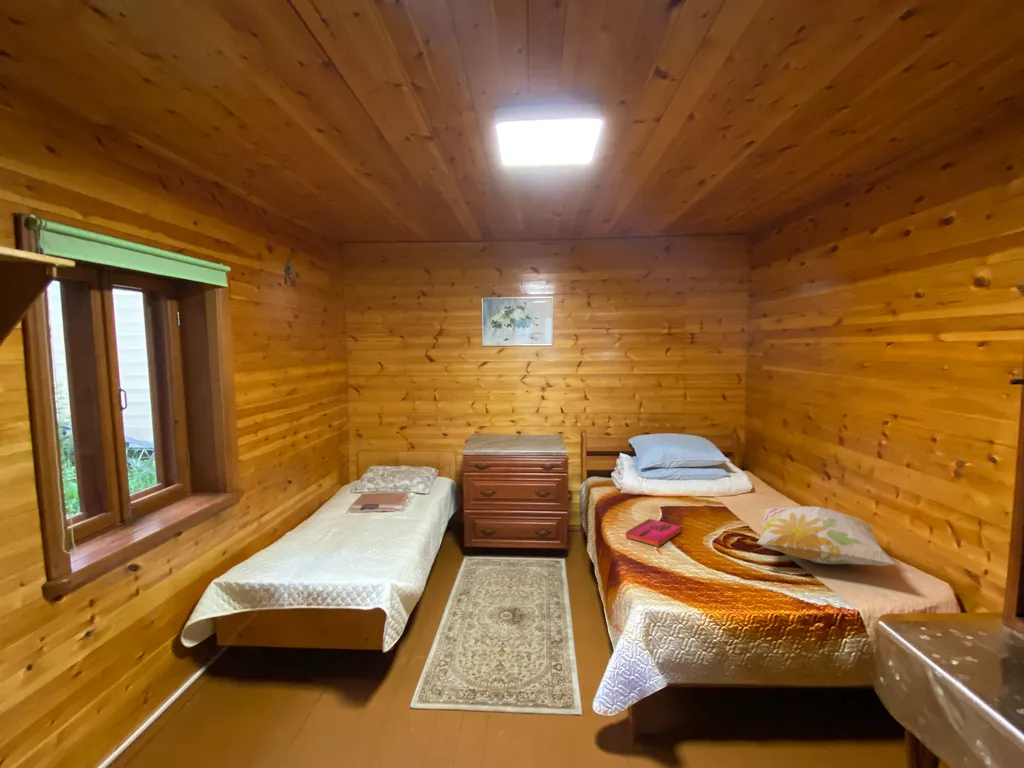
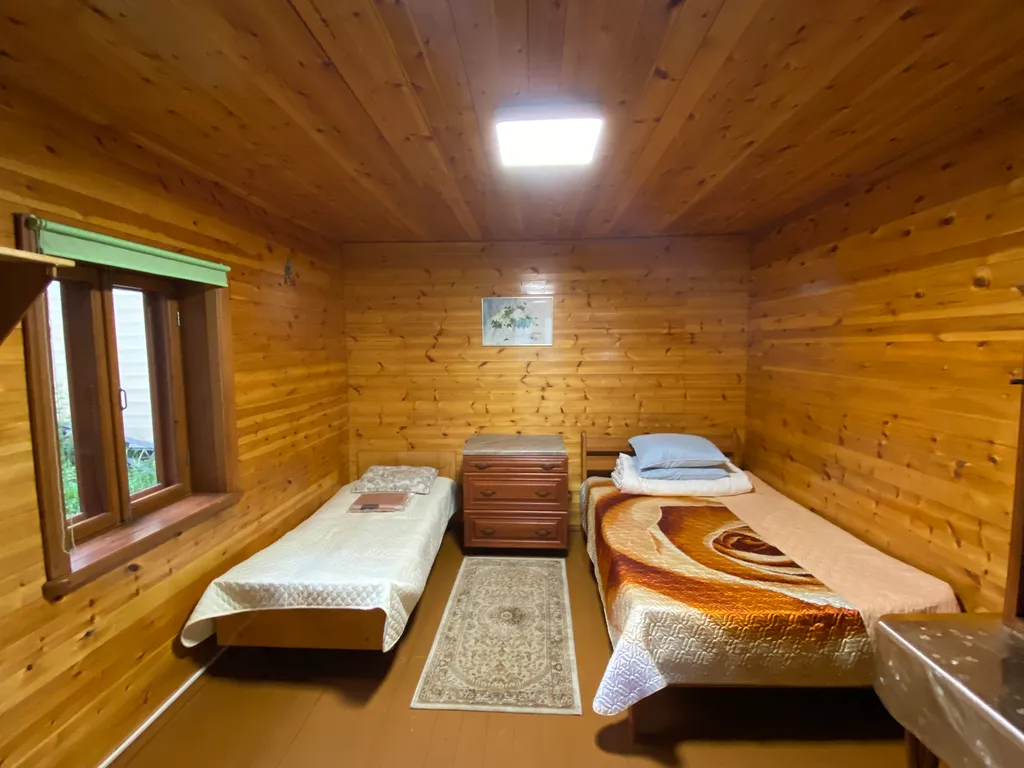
- decorative pillow (817, 533)
- hardback book (653, 531)
